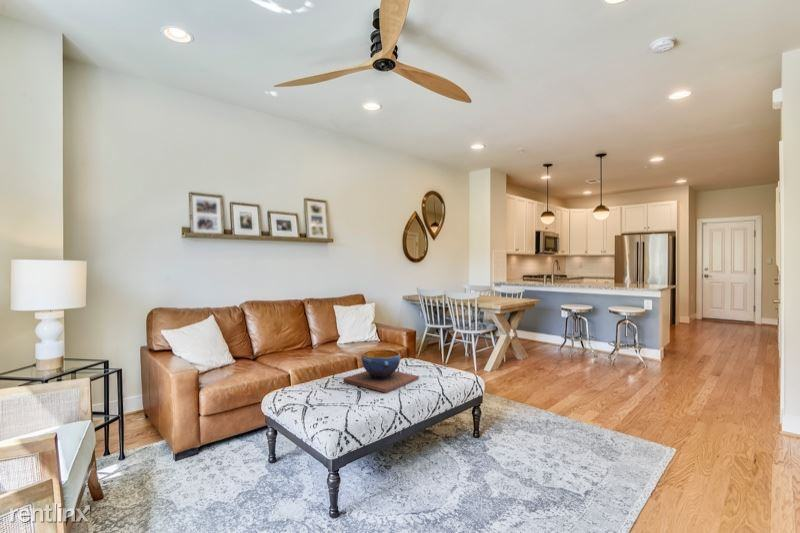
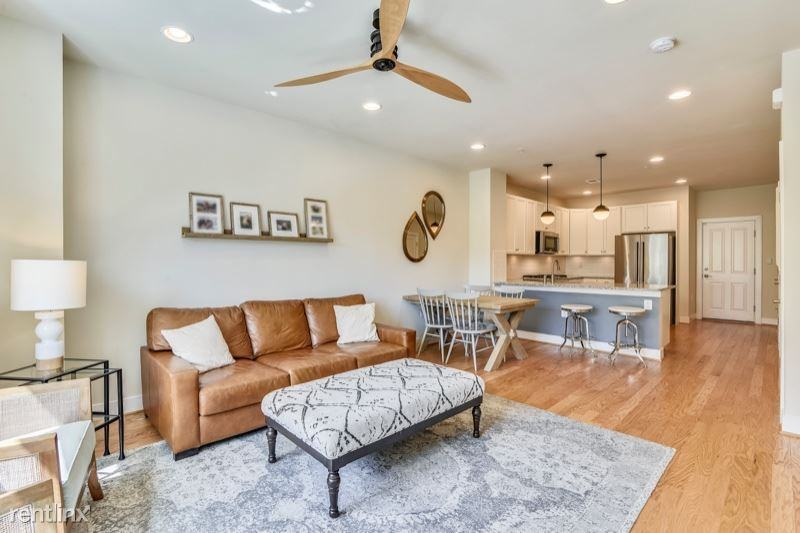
- decorative bowl (381, 366)
